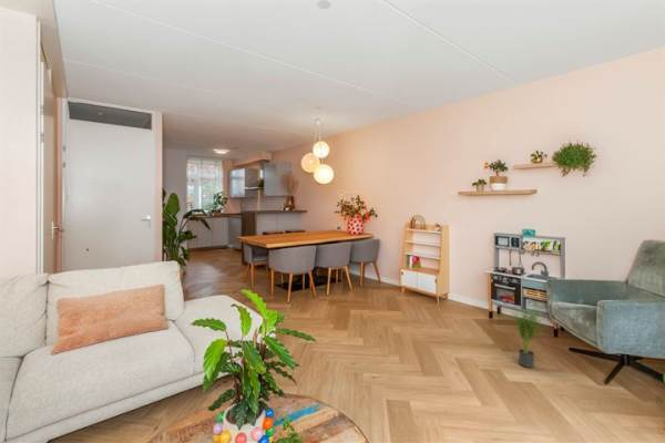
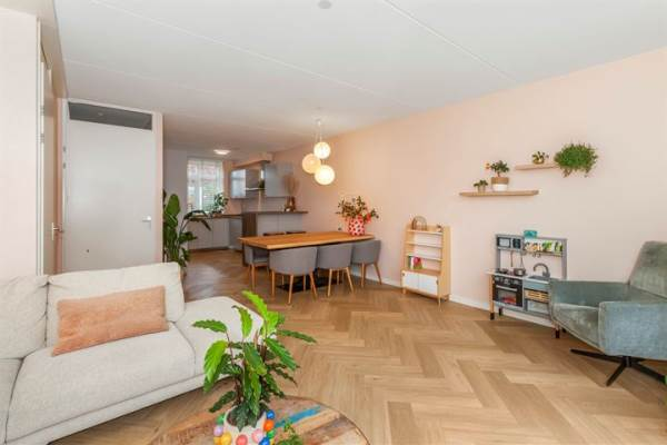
- potted plant (528, 331)
